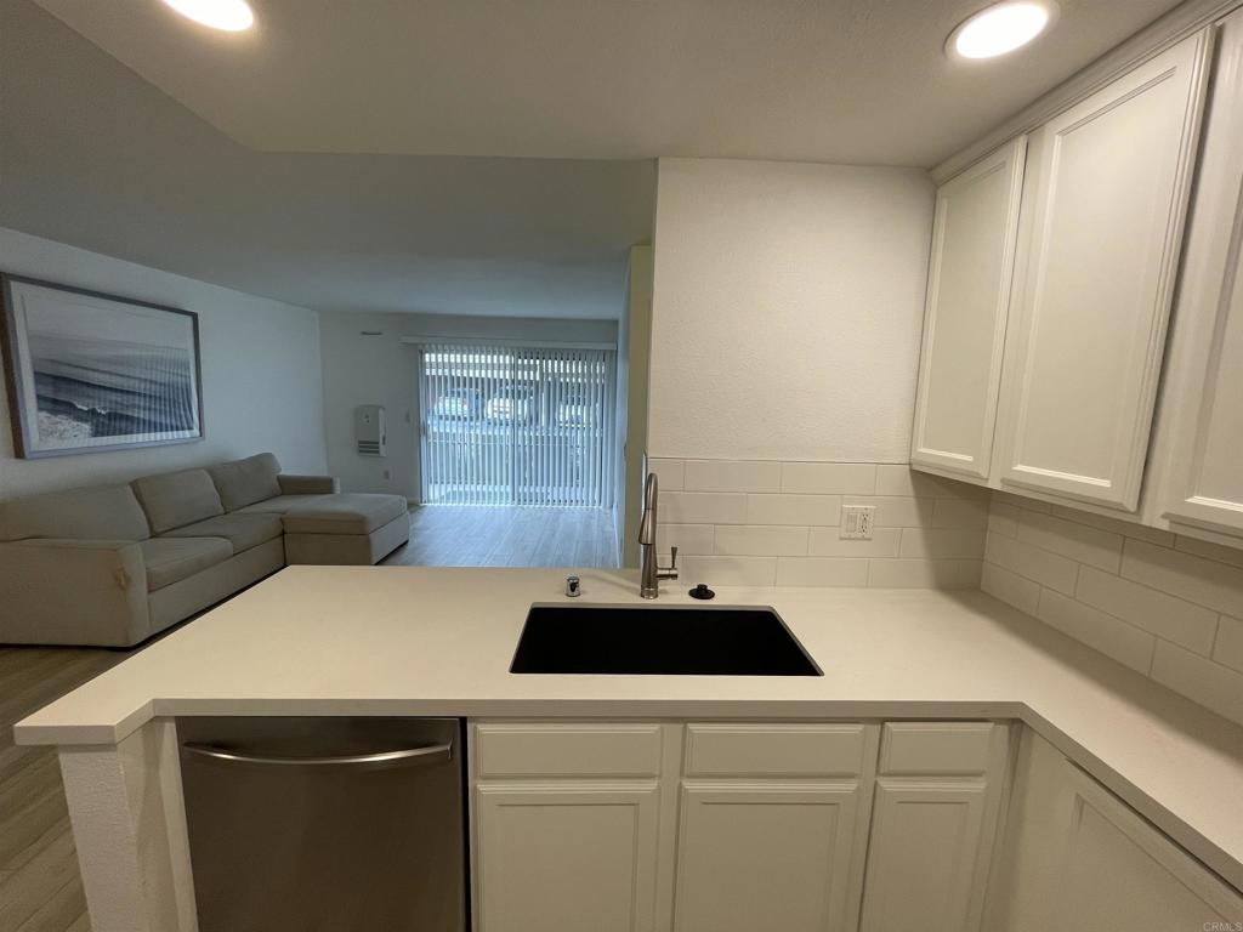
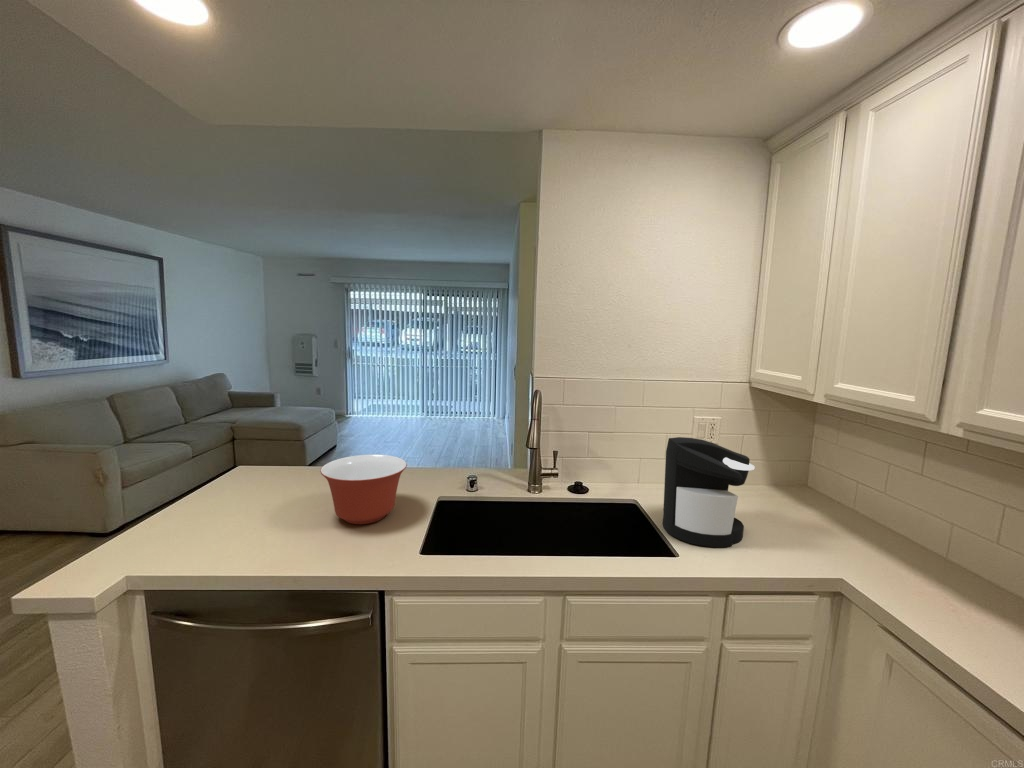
+ mixing bowl (365, 490)
+ coffee maker (707, 486)
